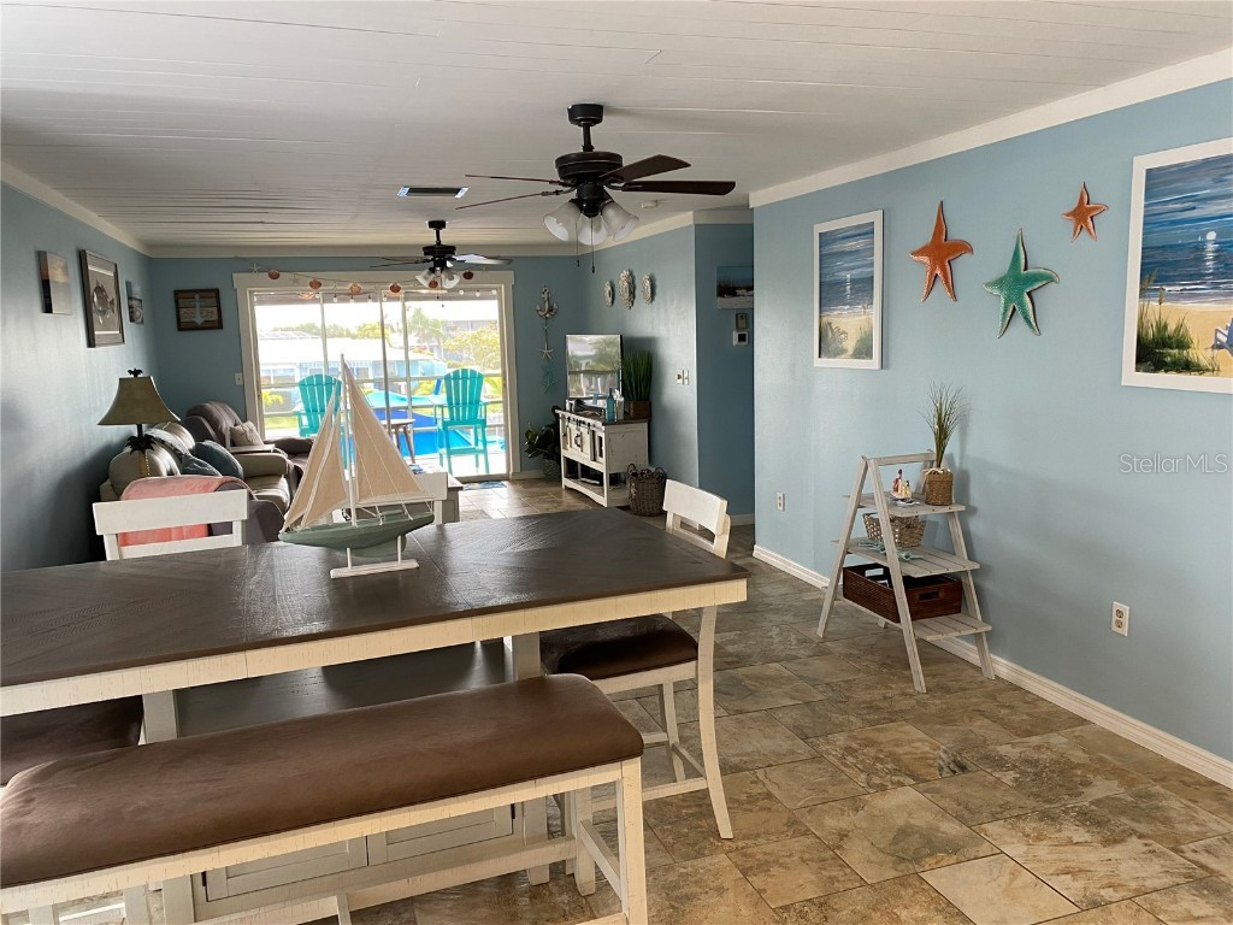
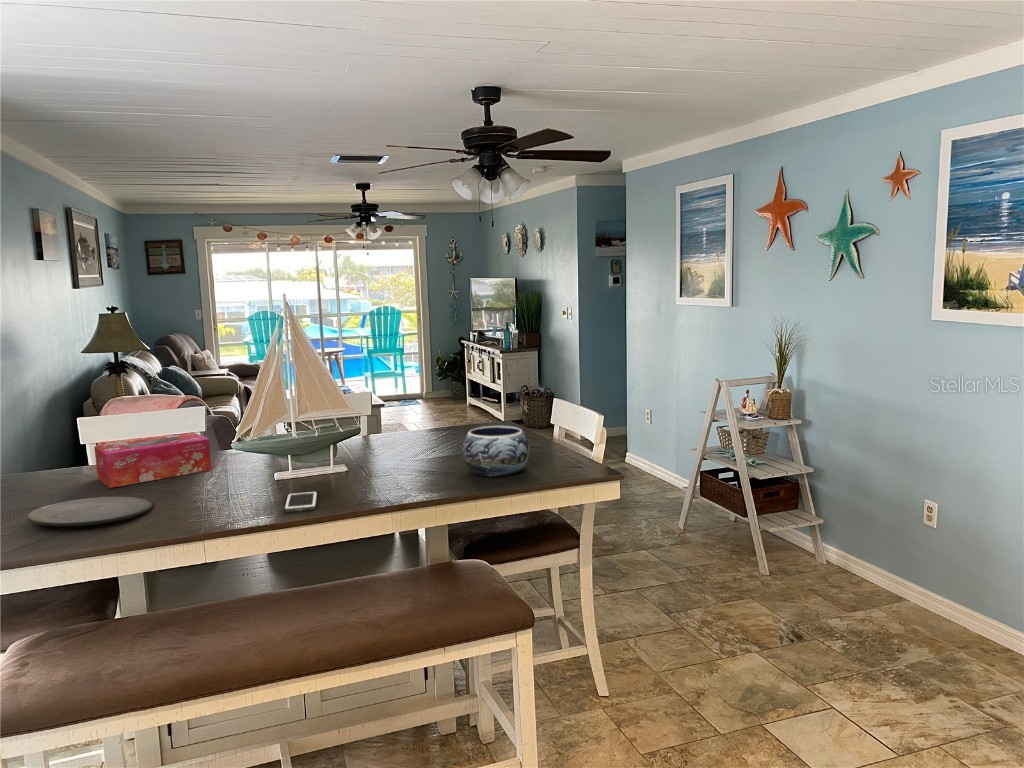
+ tissue box (153, 458)
+ plate (91, 510)
+ cell phone (301, 501)
+ decorative bowl (495, 450)
